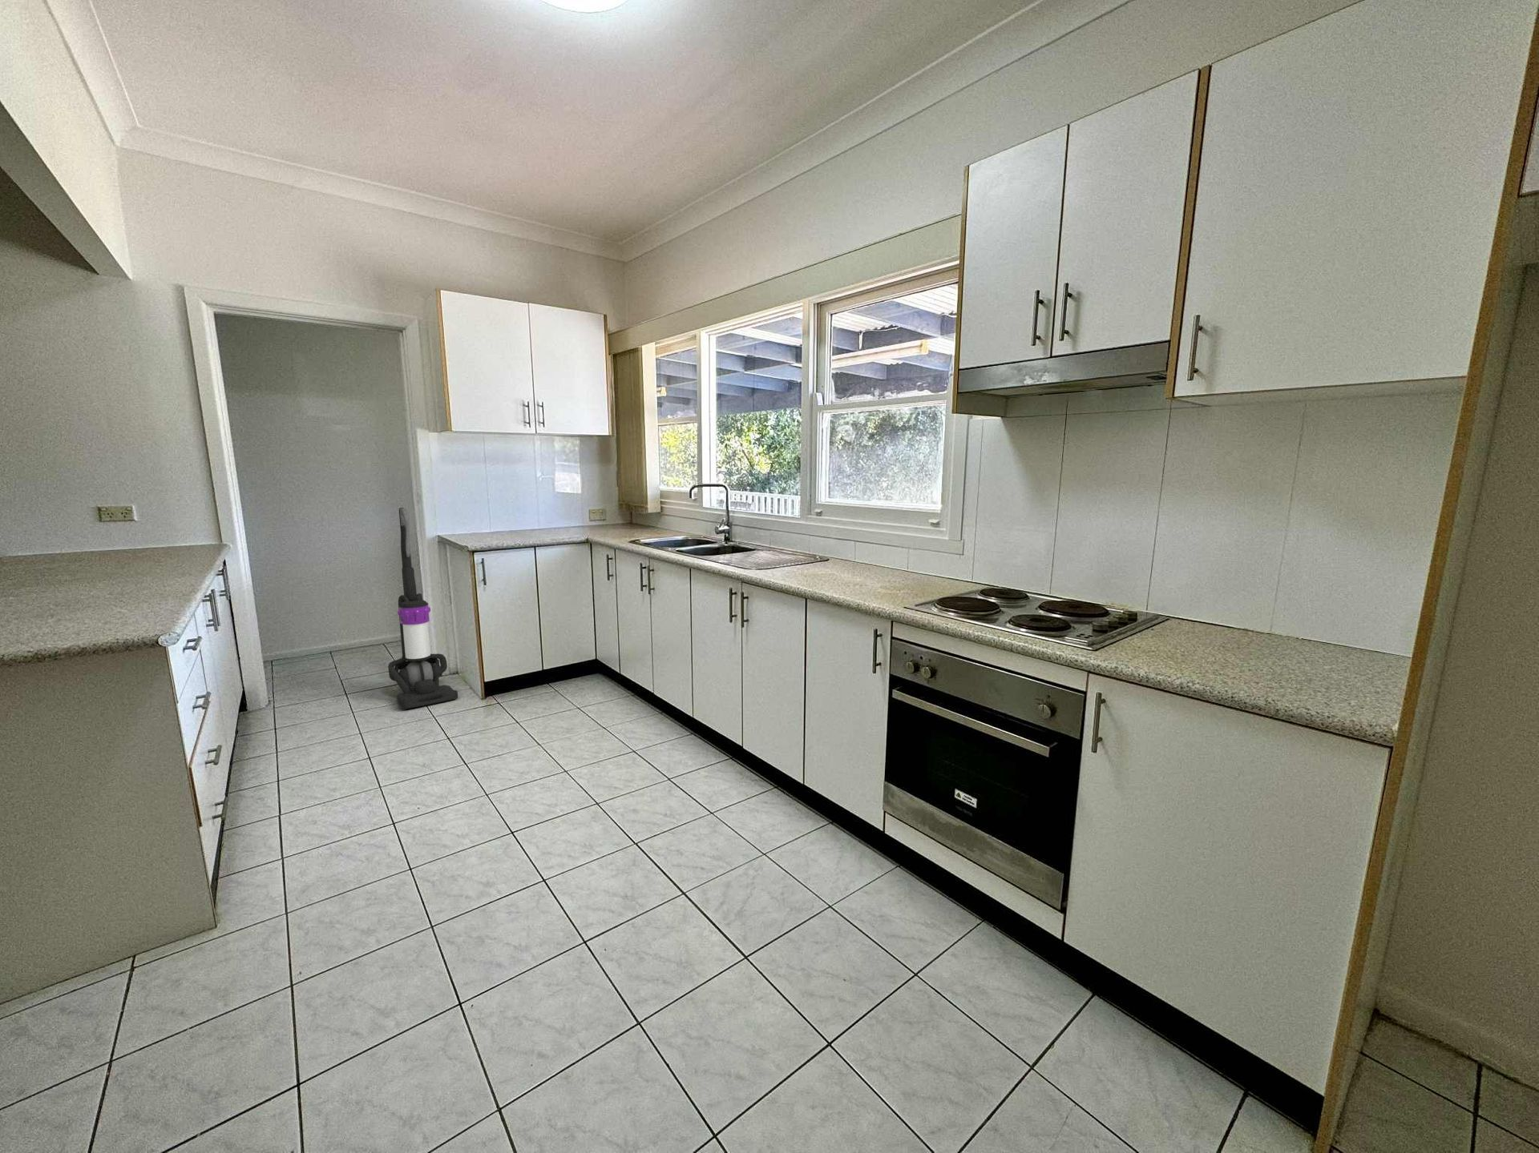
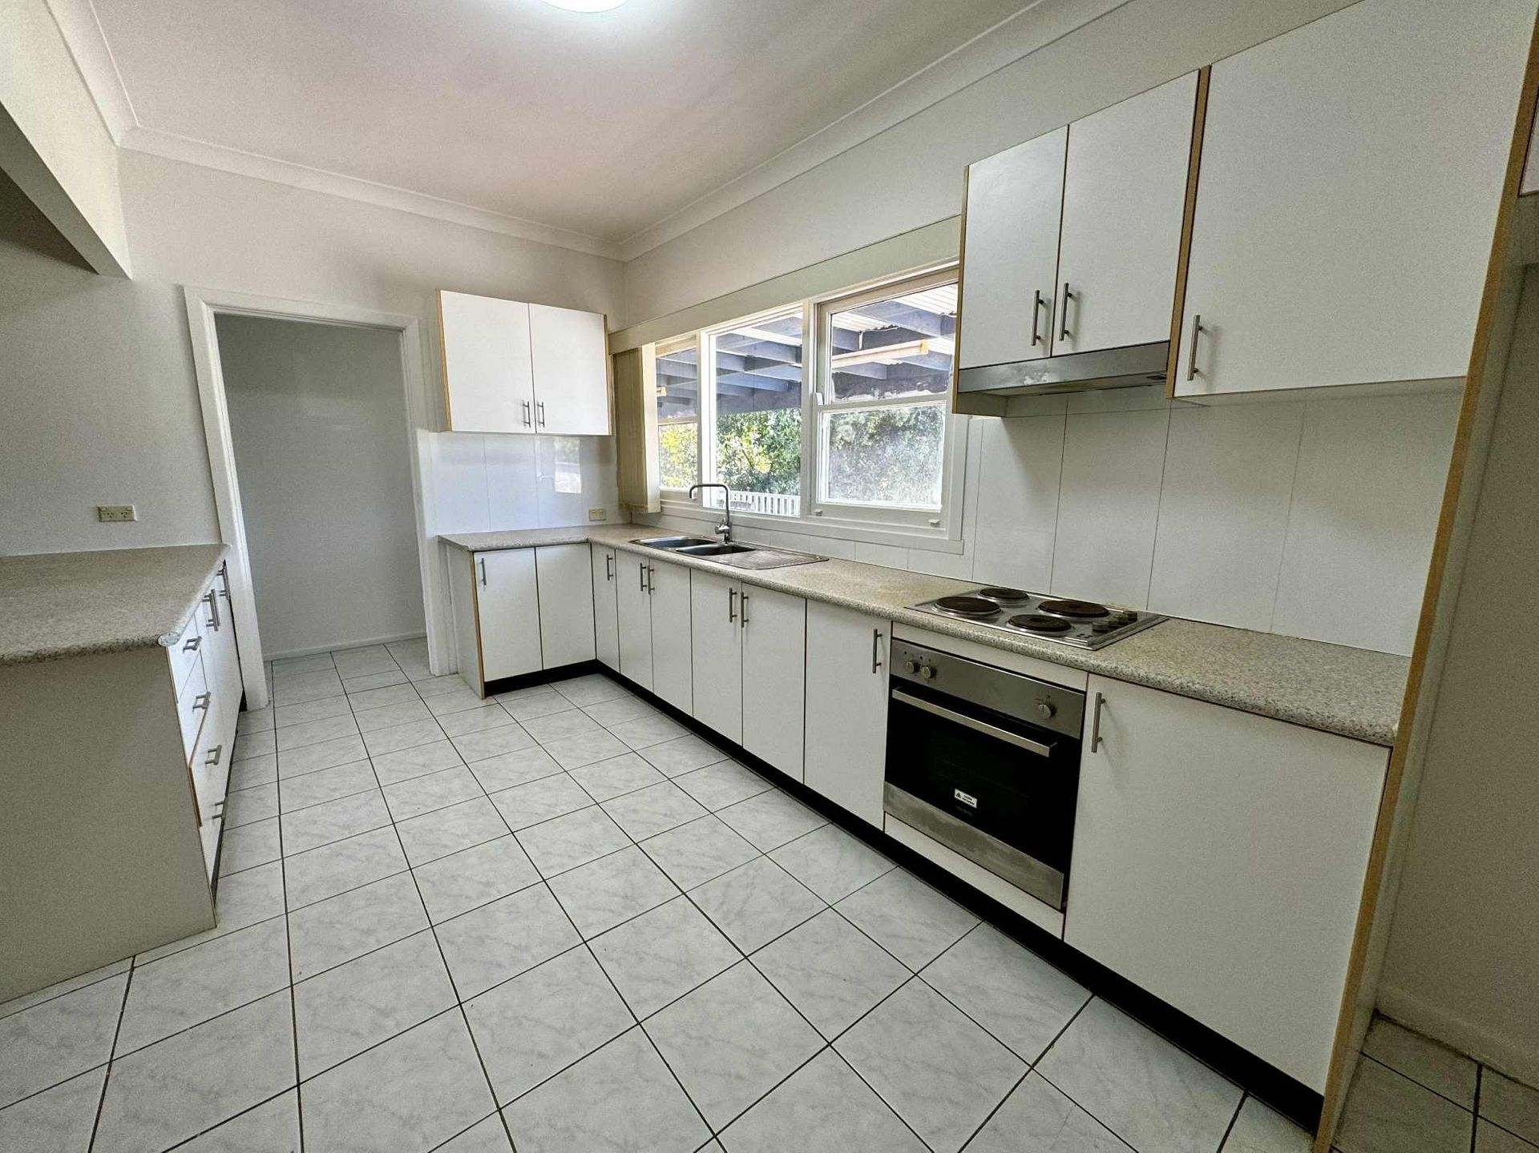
- vacuum cleaner (414, 603)
